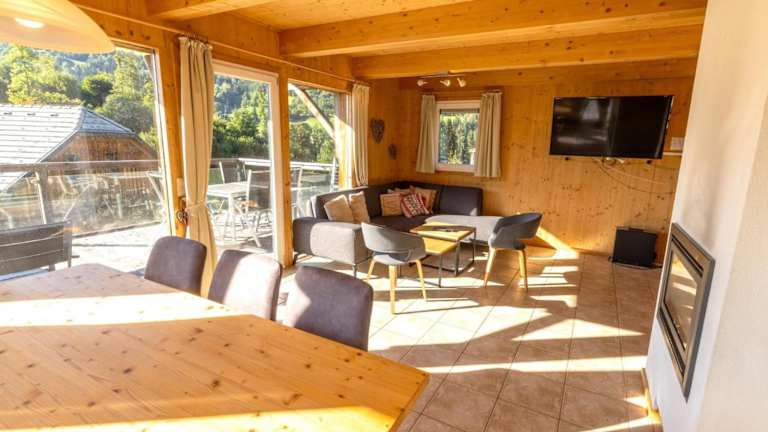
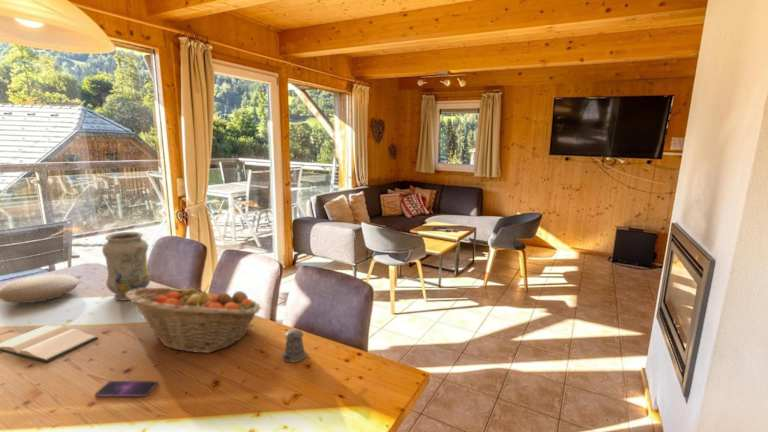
+ hardback book (45, 340)
+ smartphone (127, 388)
+ fruit basket (196, 310)
+ plate (40, 287)
+ pepper shaker (296, 342)
+ vase (127, 265)
